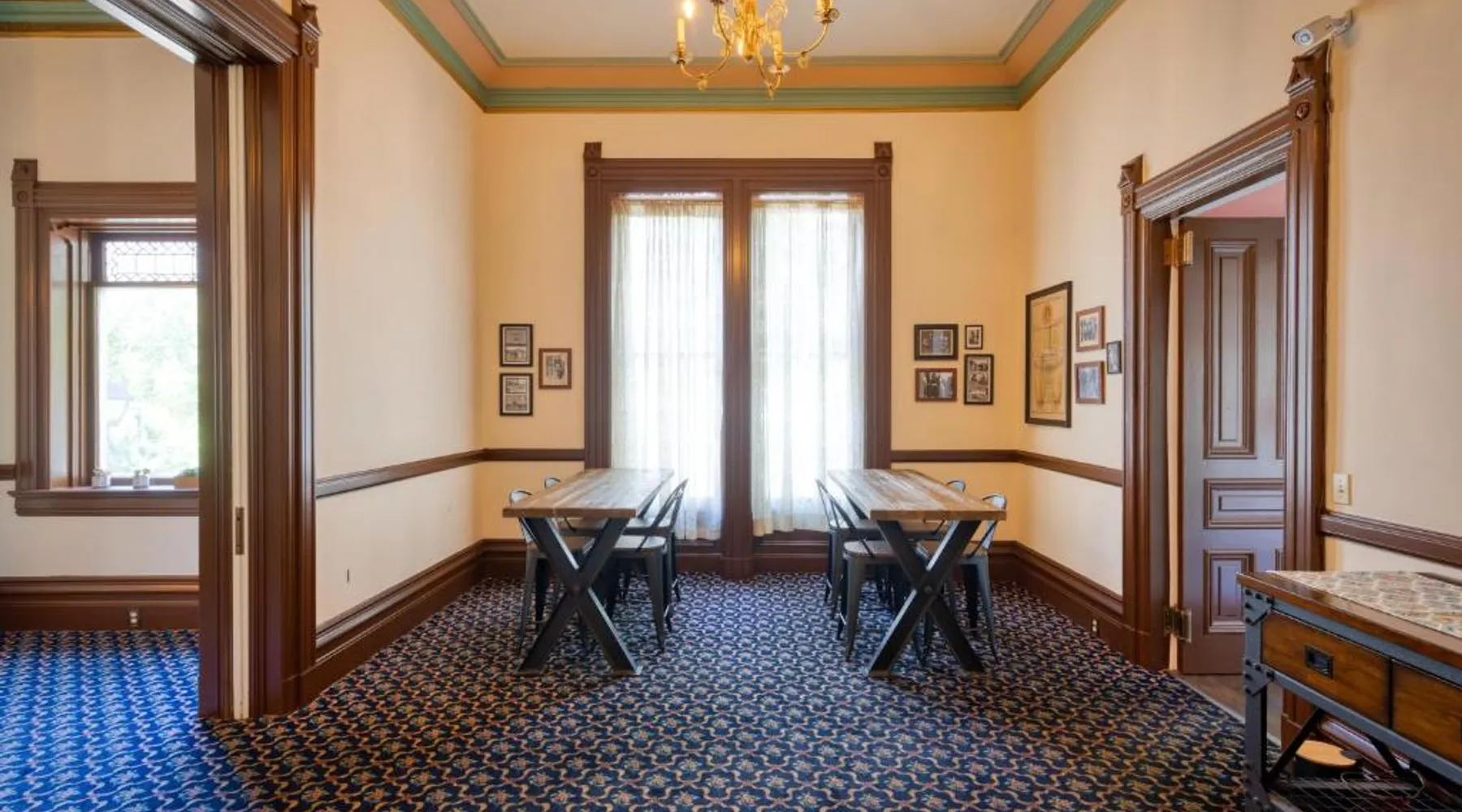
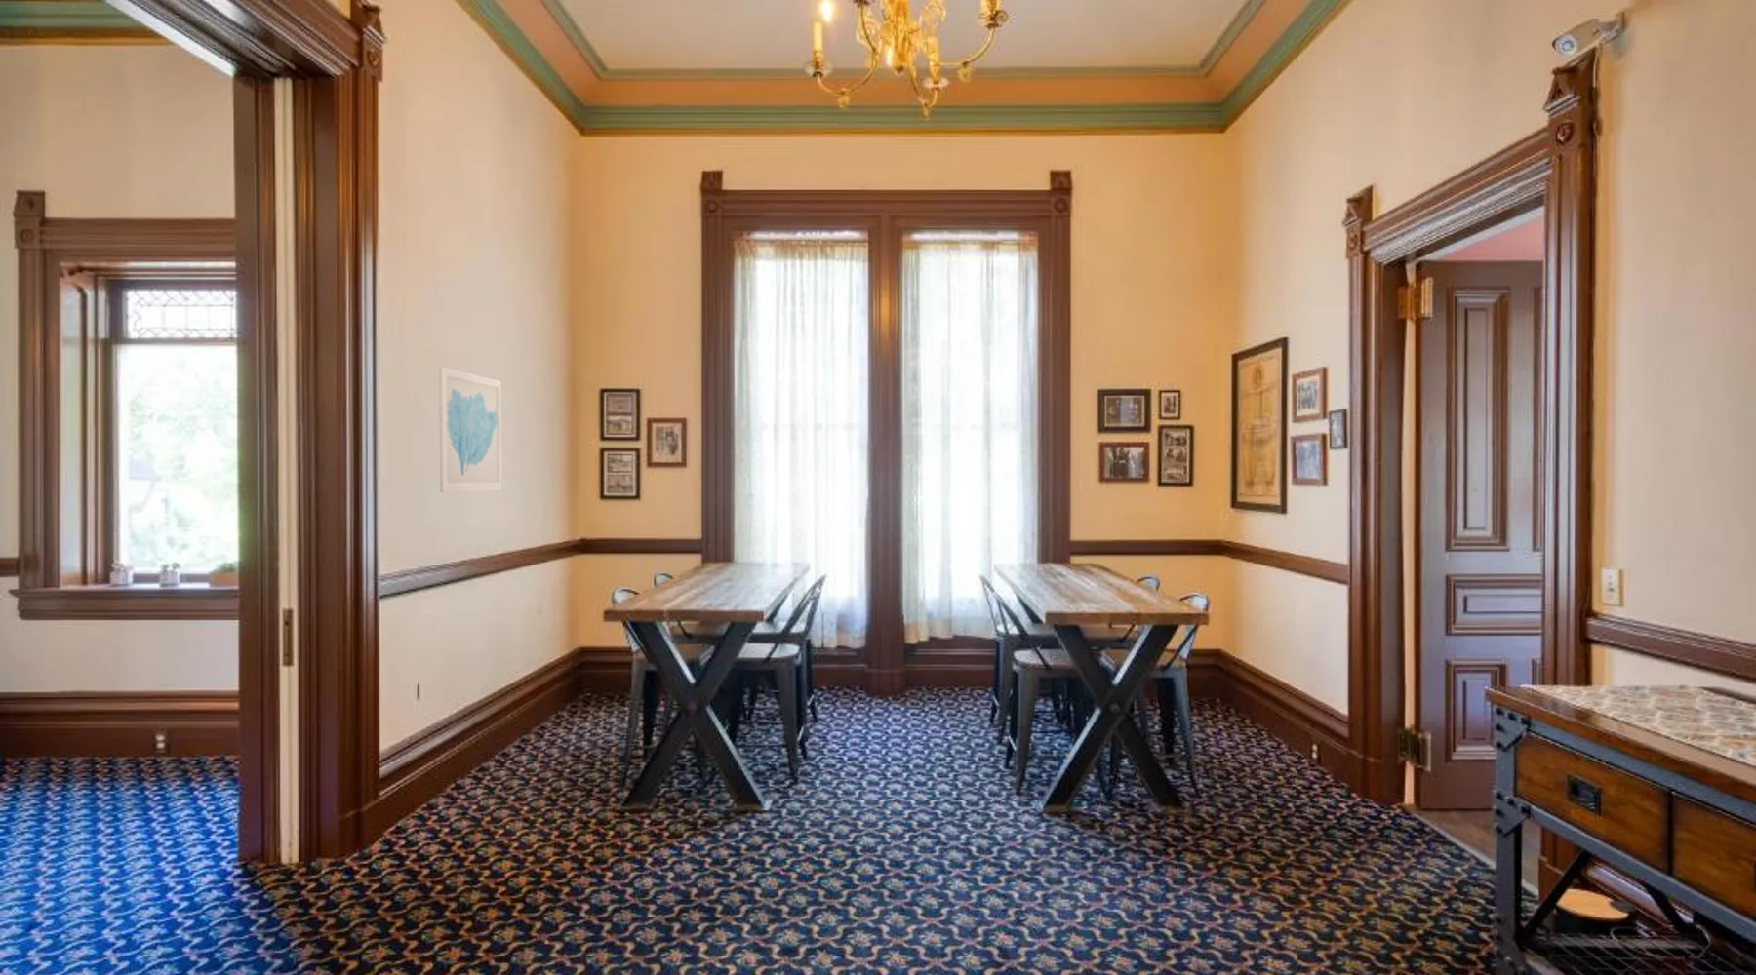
+ wall art (472, 433)
